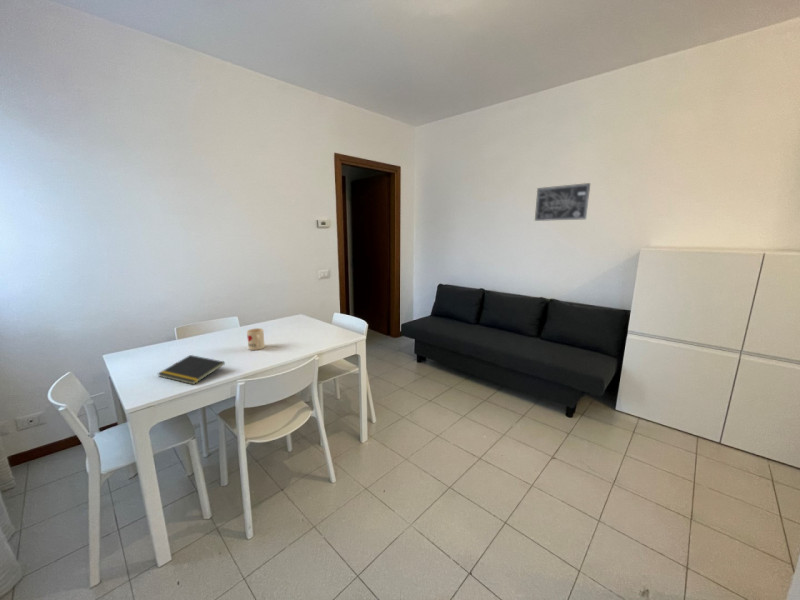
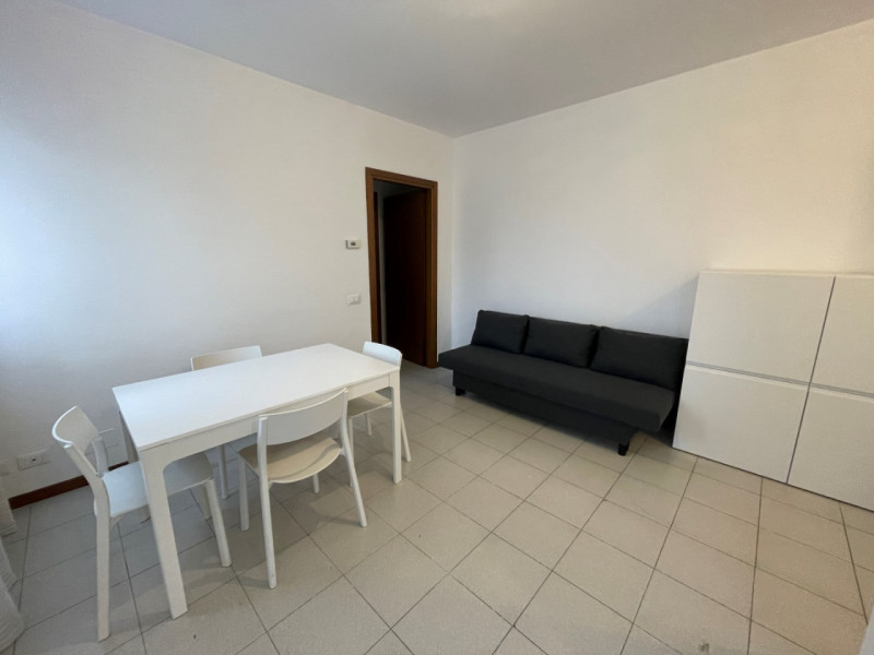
- mug (256, 339)
- notepad (191, 368)
- wall art (560, 203)
